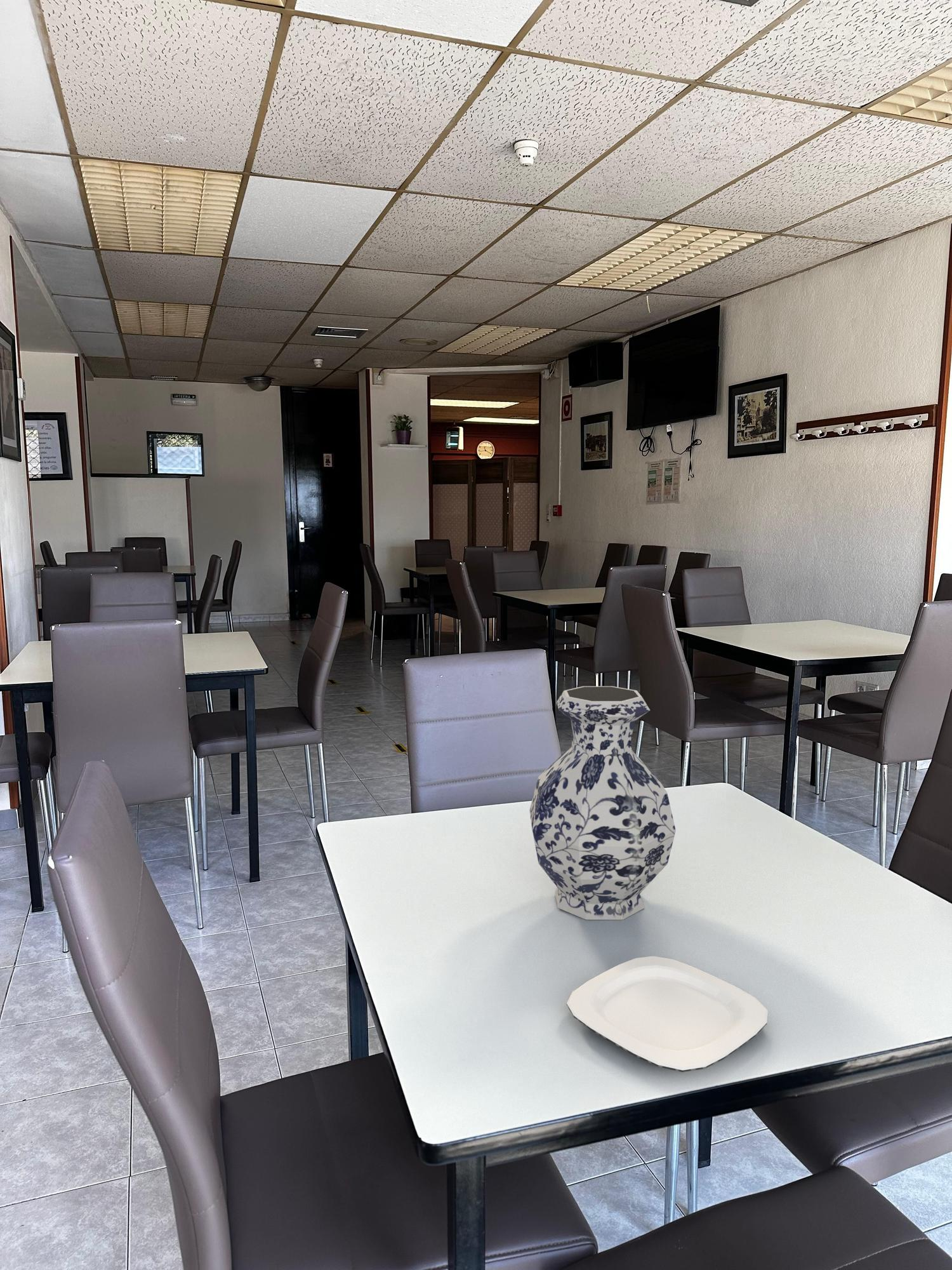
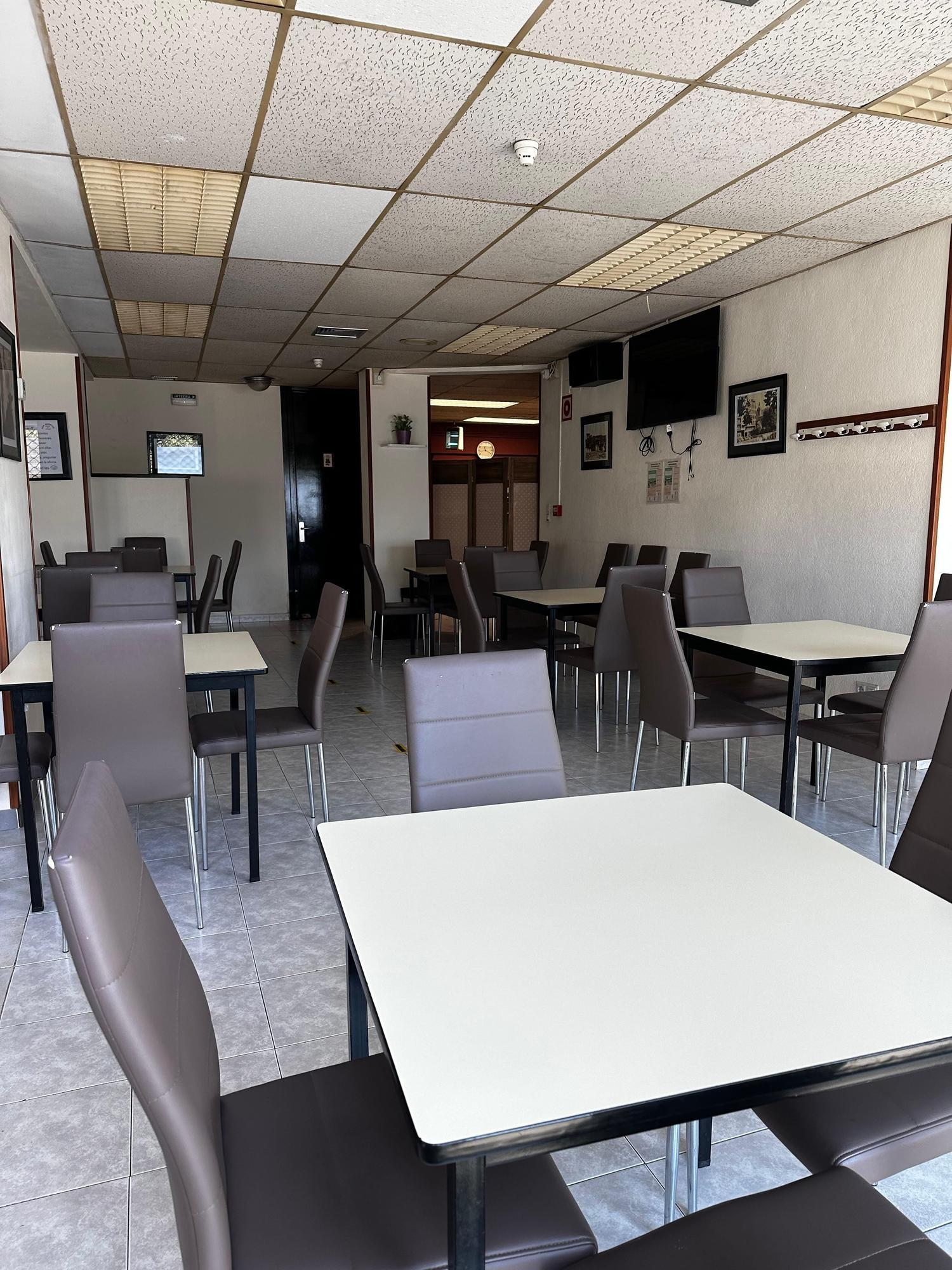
- vase (600, 798)
- plate (666, 1012)
